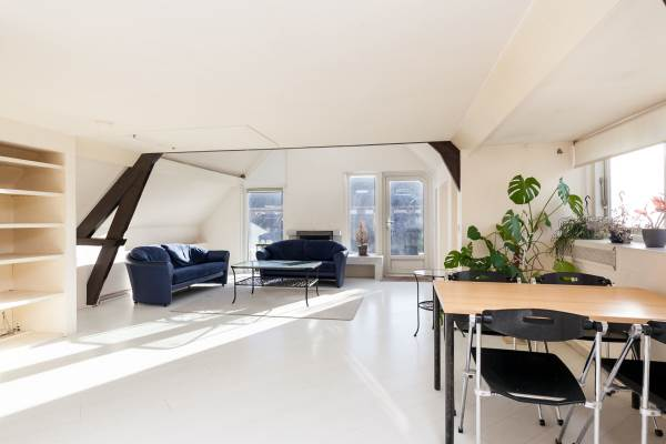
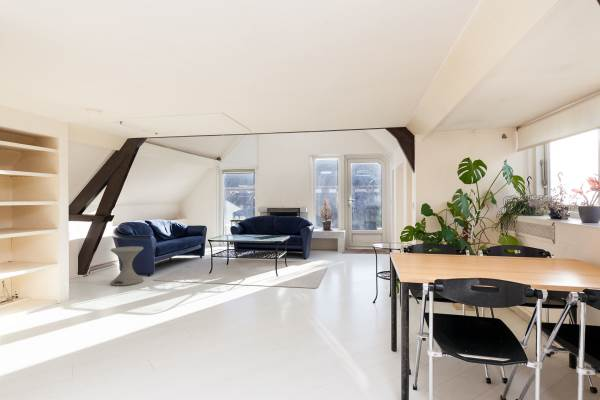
+ side table (127, 265)
